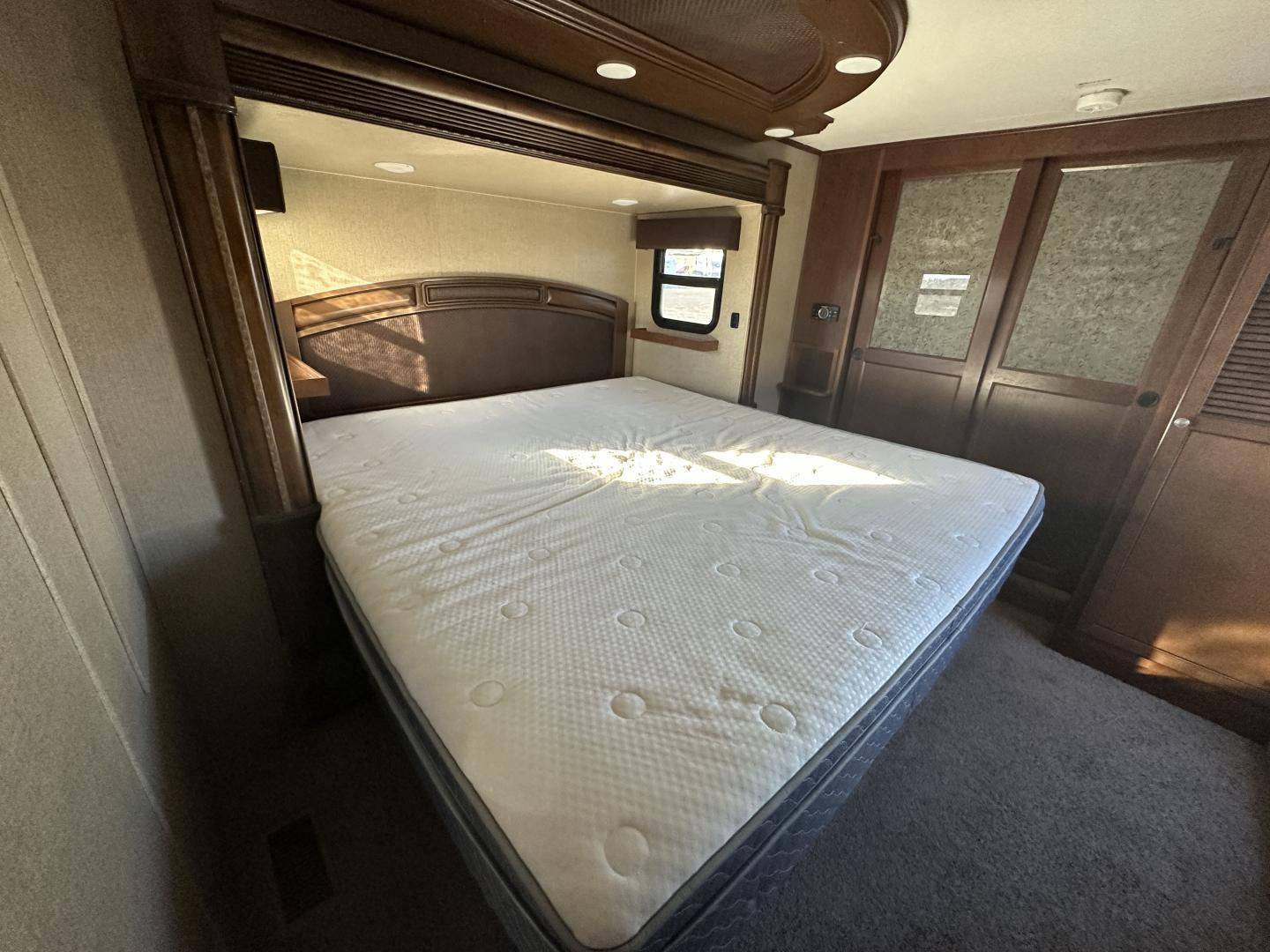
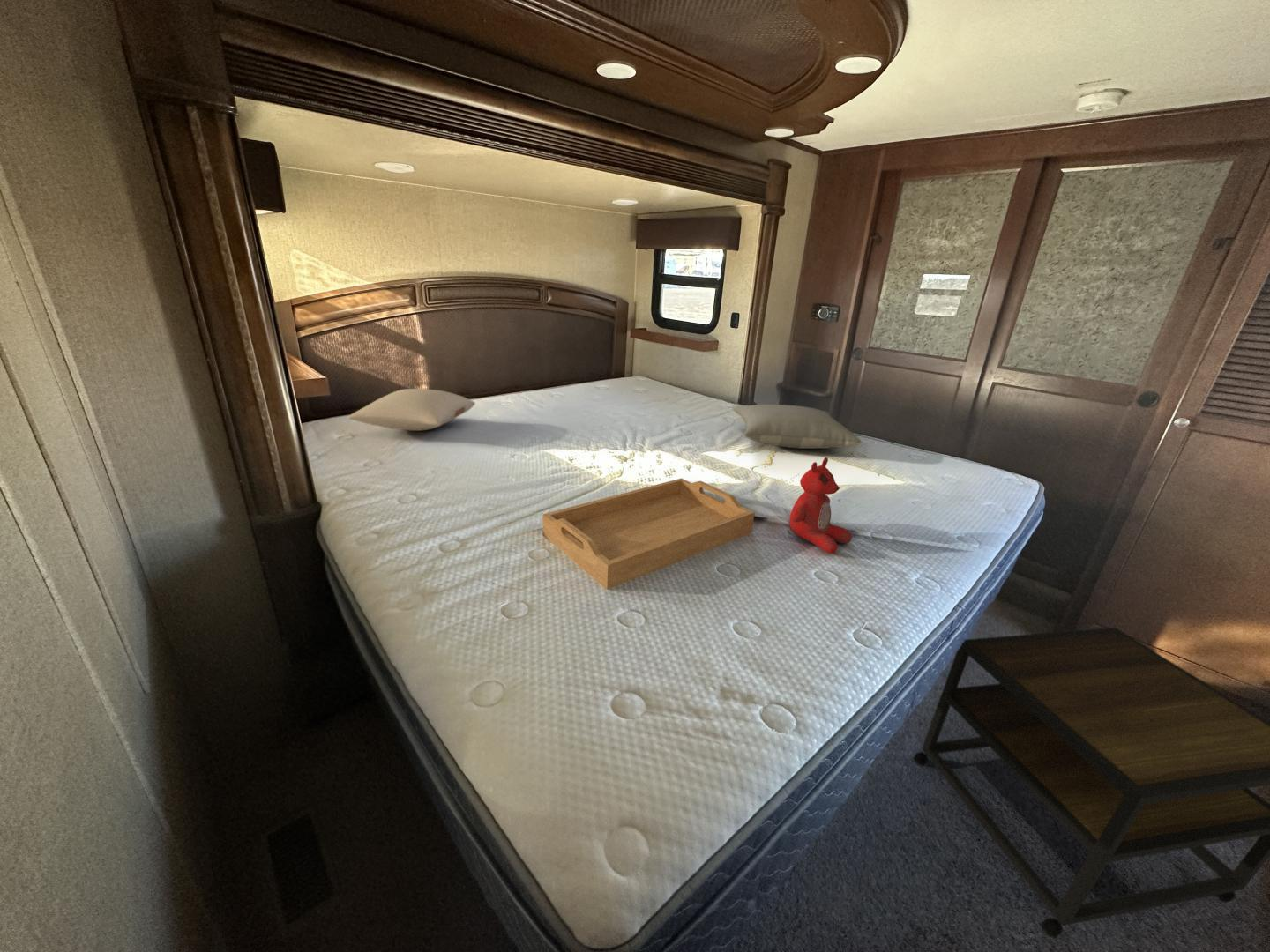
+ serving tray (651, 520)
+ side table (1086, 762)
+ pillow (790, 423)
+ pillow (415, 410)
+ stuffed bear (825, 502)
